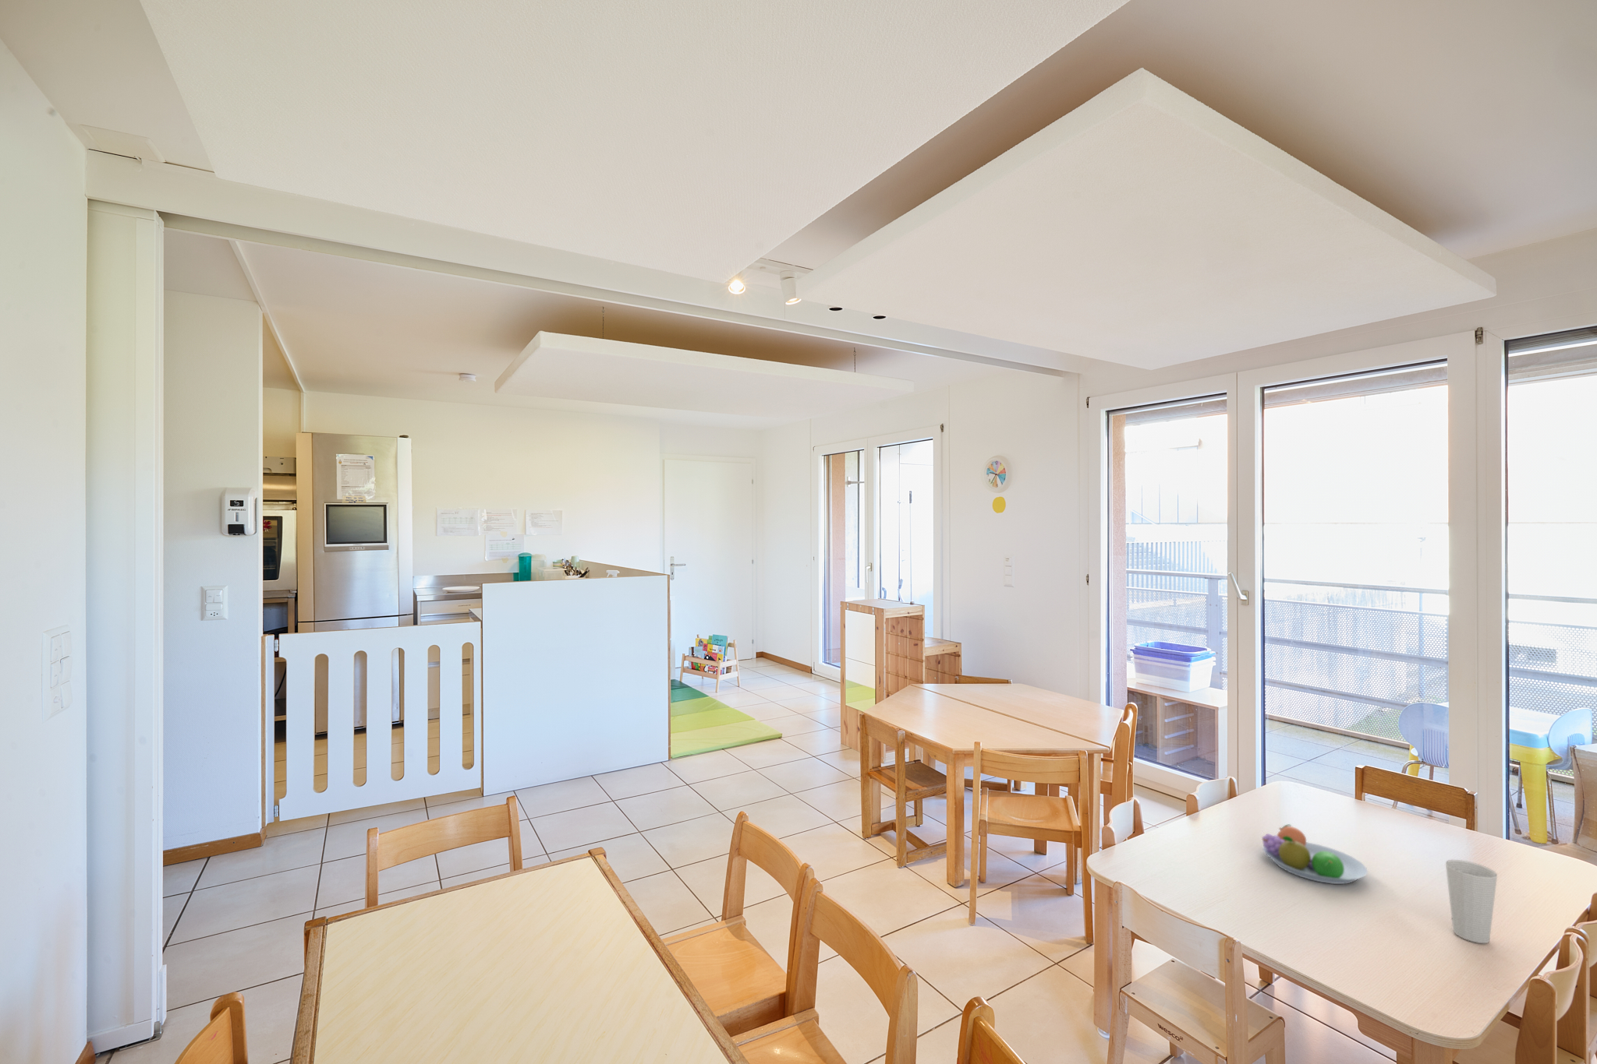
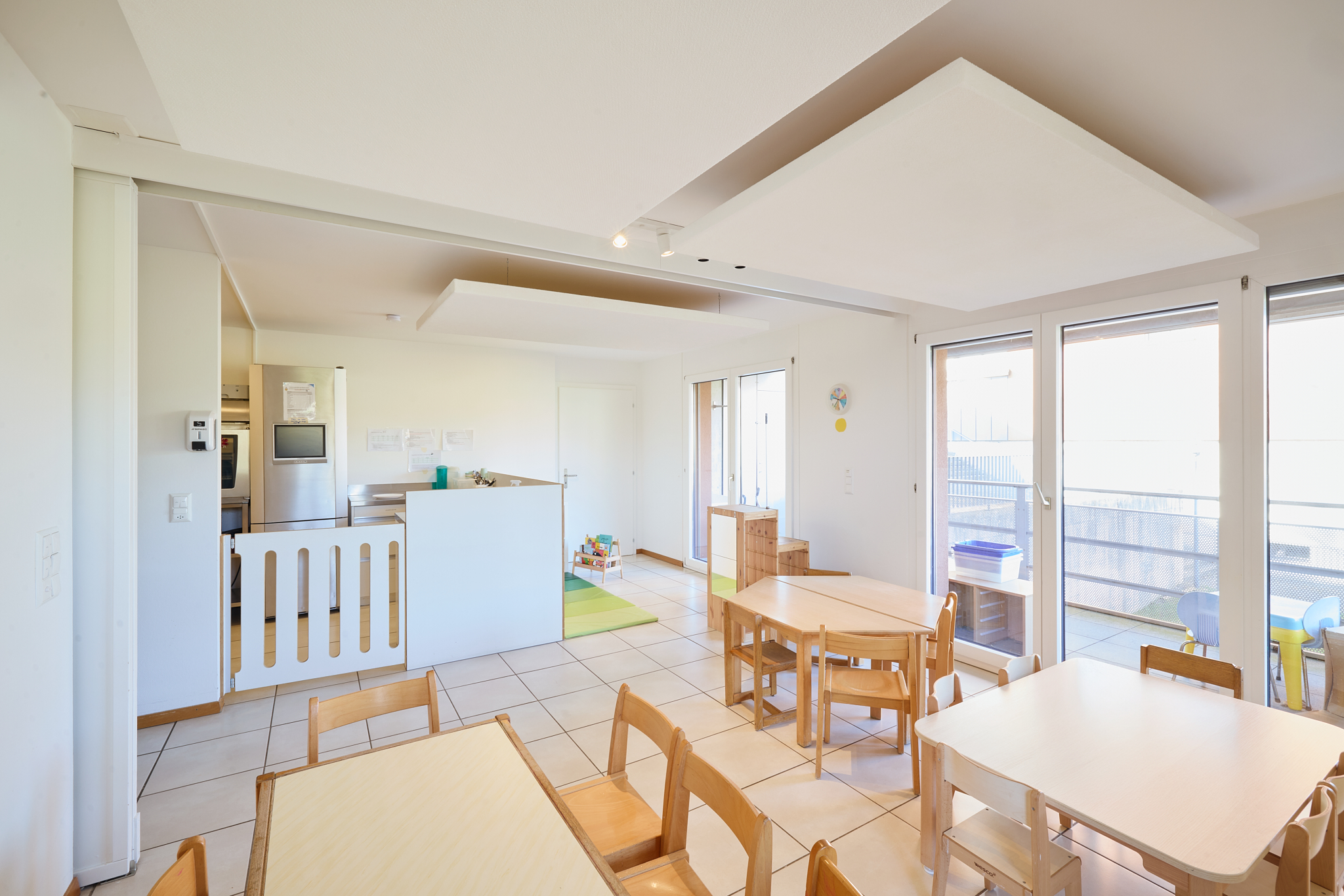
- cup (1471, 902)
- fruit bowl (1312, 851)
